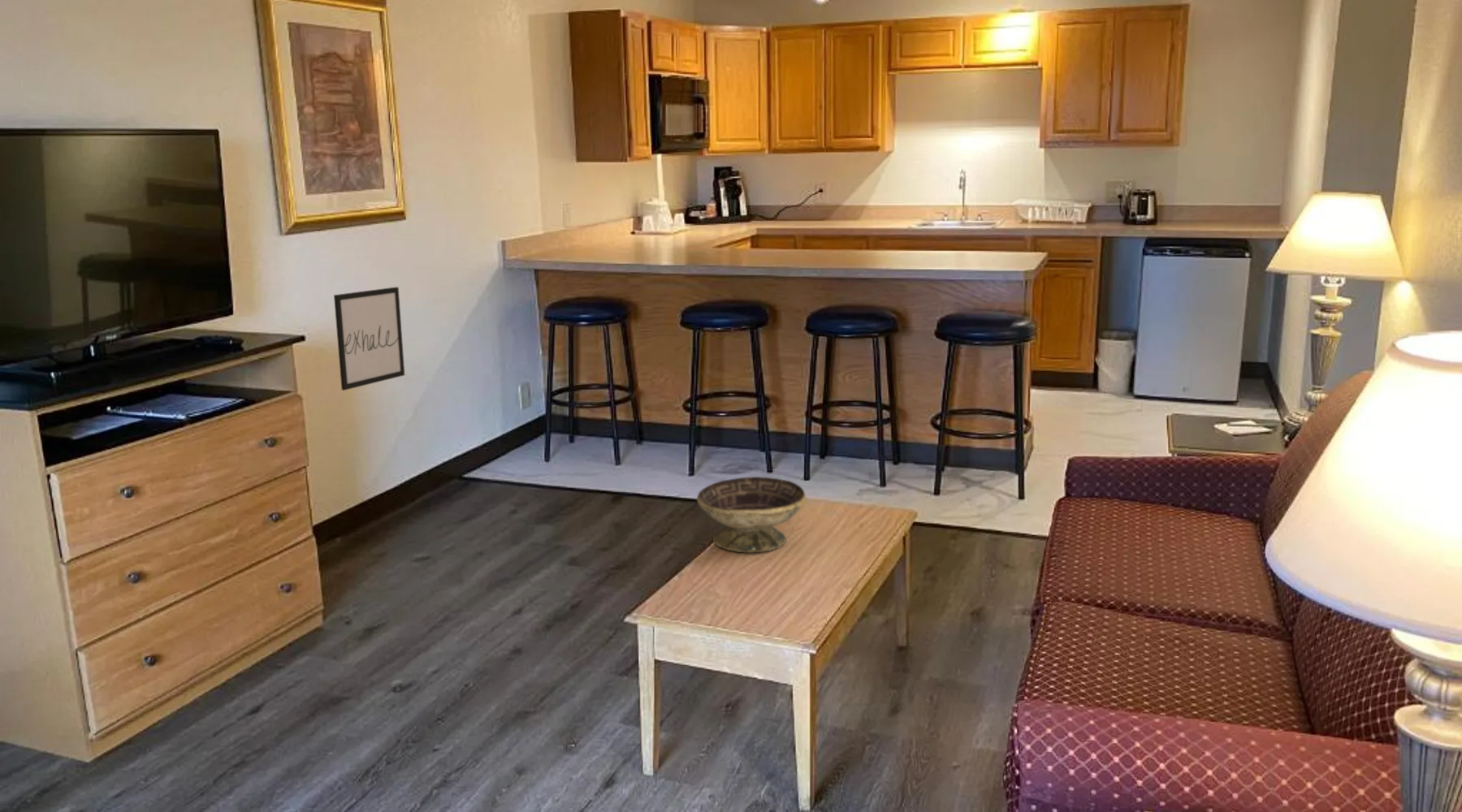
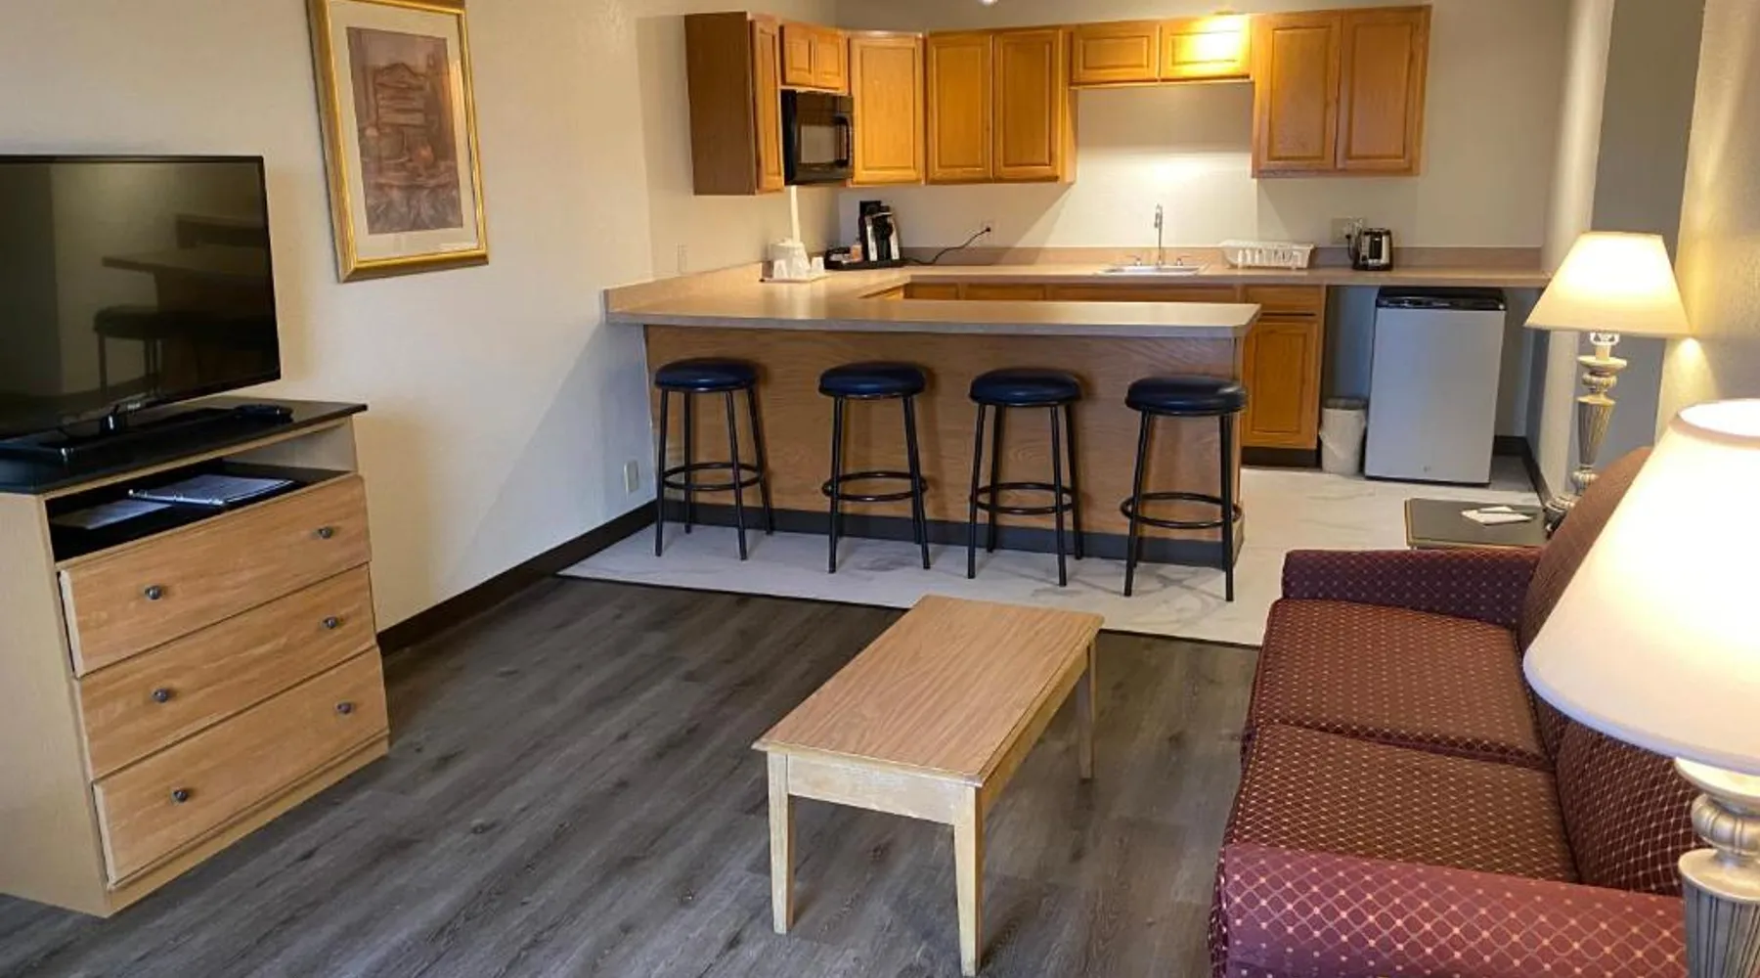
- wall art (370, 337)
- decorative bowl (751, 516)
